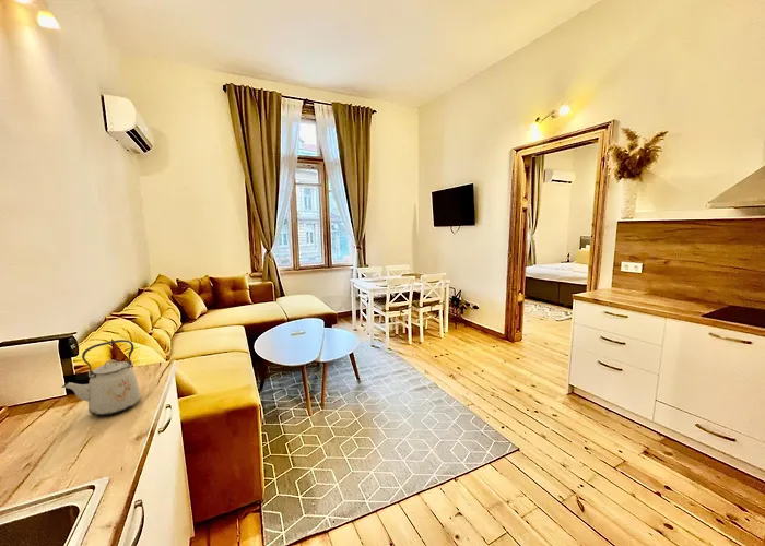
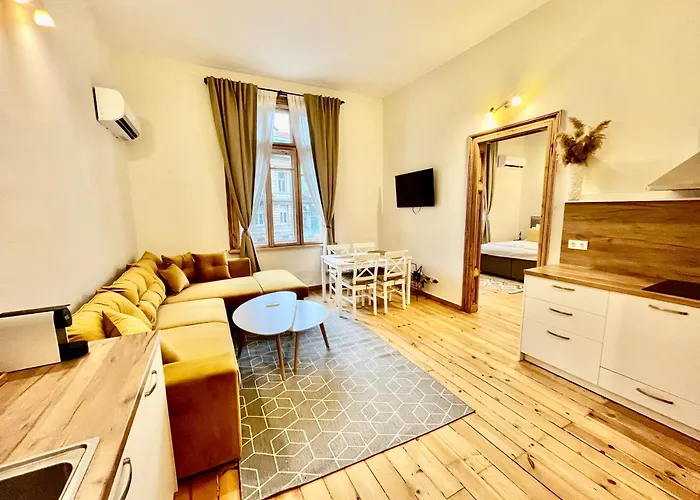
- kettle (102, 378)
